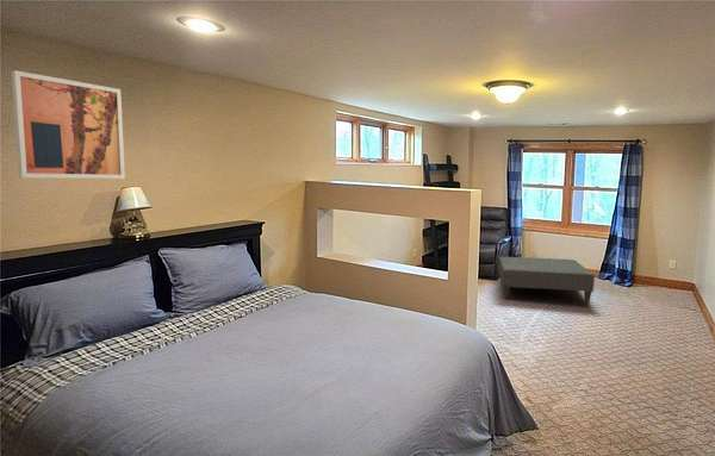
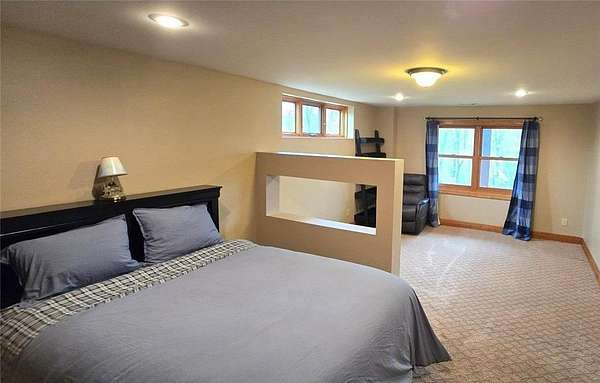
- wall art (73, 130)
- ottoman (541, 277)
